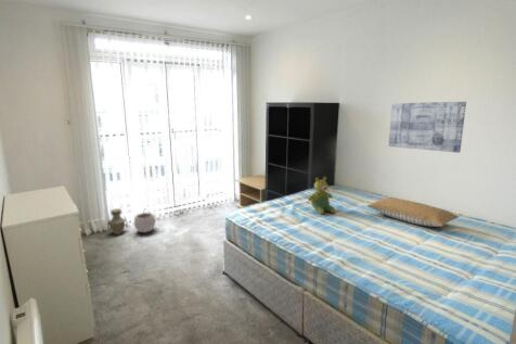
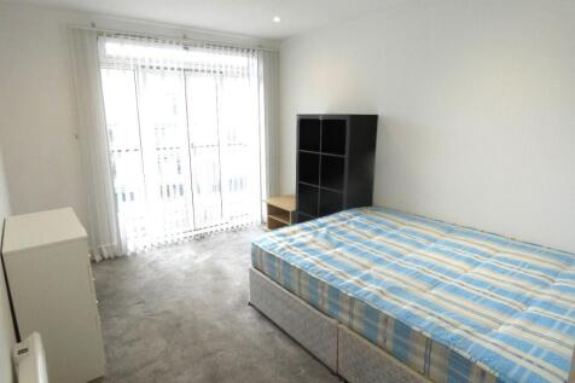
- wall art (423, 126)
- plant pot (144, 219)
- teddy bear (322, 194)
- vase (117, 220)
- pillow (410, 211)
